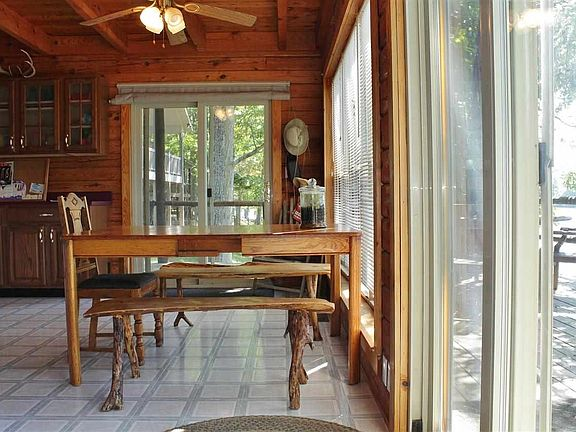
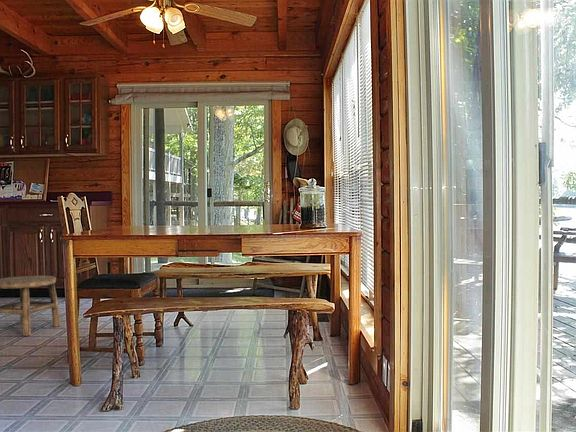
+ stool (25, 304)
